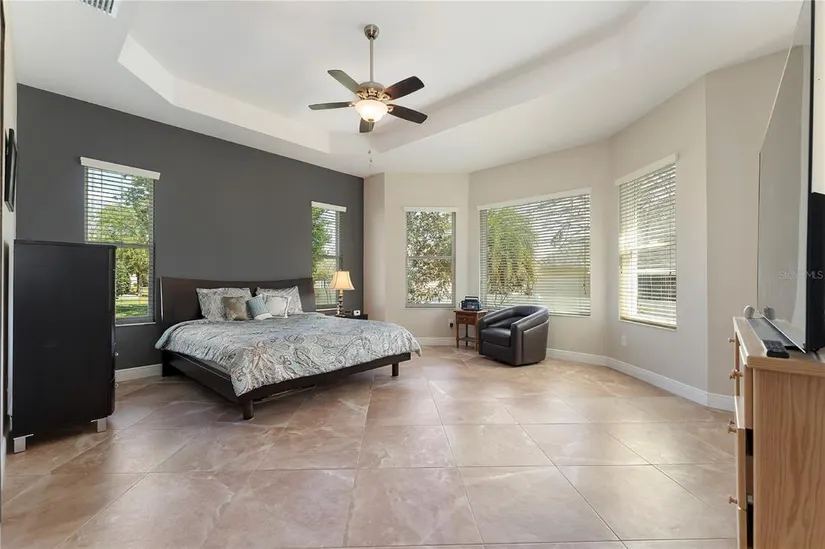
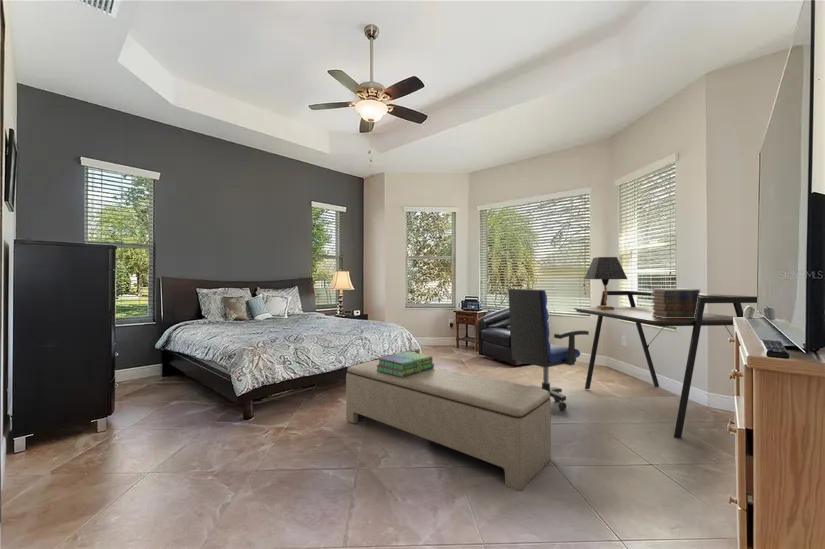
+ stack of books (405, 363)
+ bench (436, 406)
+ office chair (542, 346)
+ table lamp (604, 283)
+ desk (649, 353)
+ book stack (674, 302)
